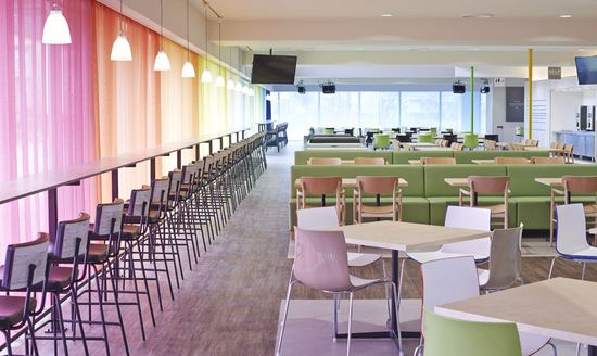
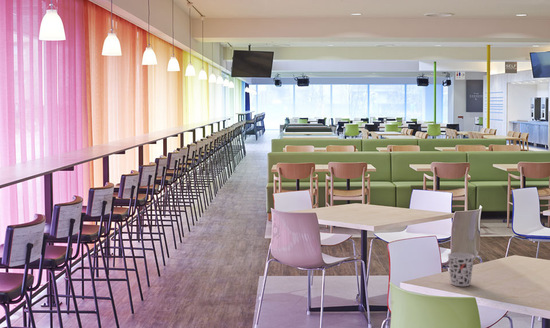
+ cup (460, 269)
